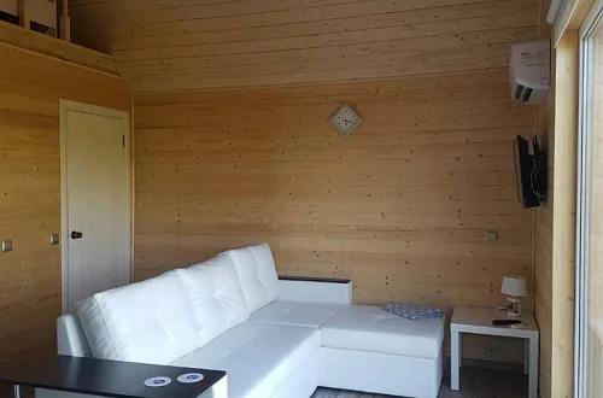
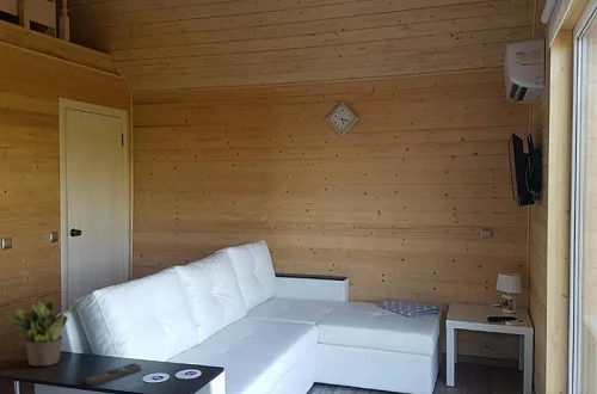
+ remote control (113, 374)
+ potted plant (39, 328)
